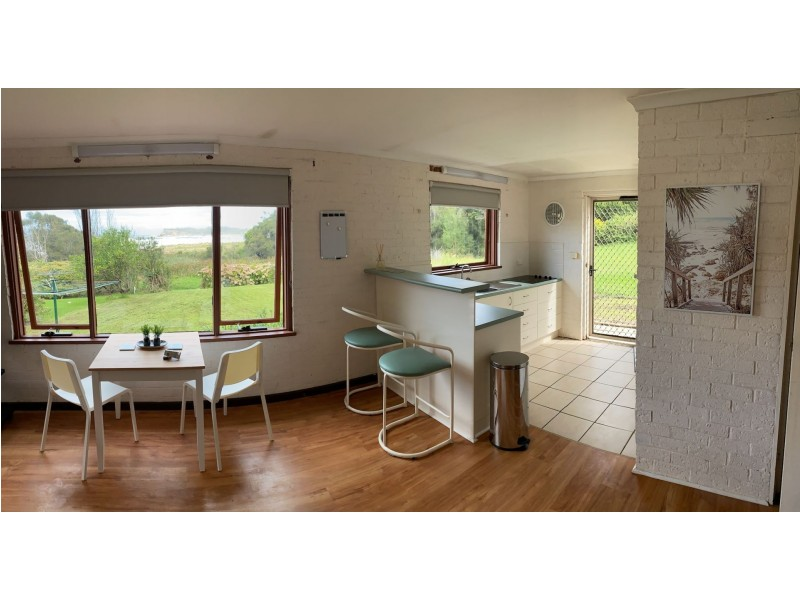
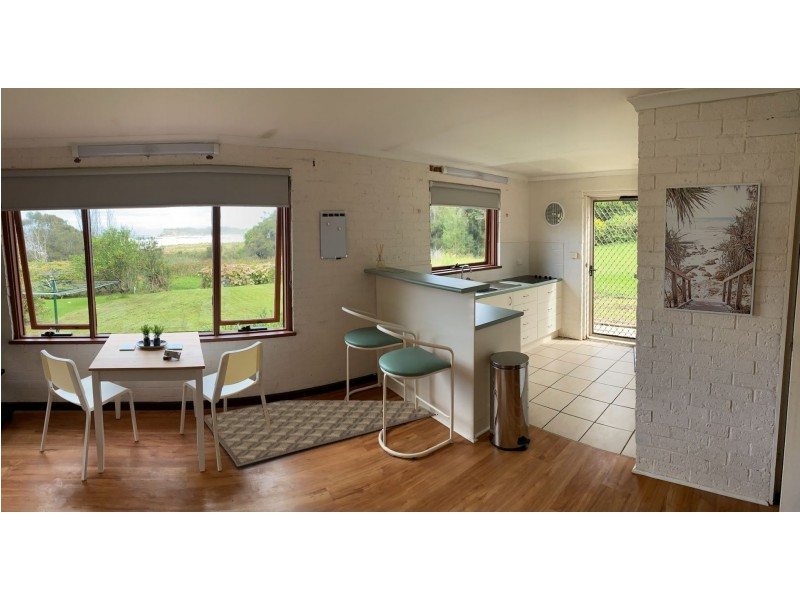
+ rug (324, 414)
